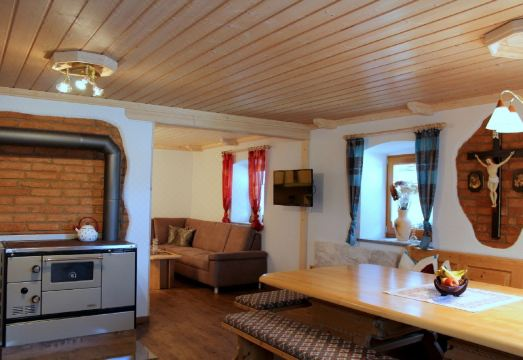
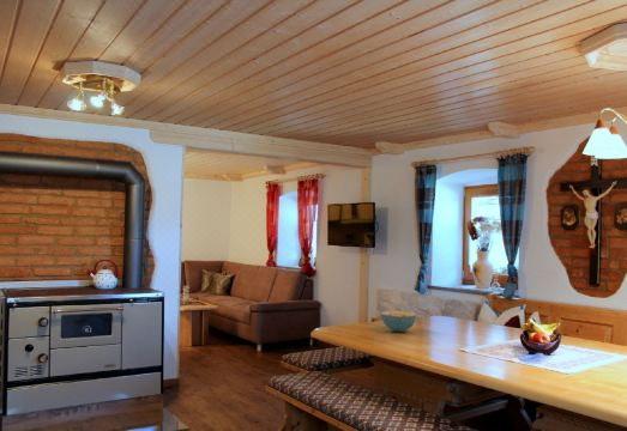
+ cereal bowl (398, 322)
